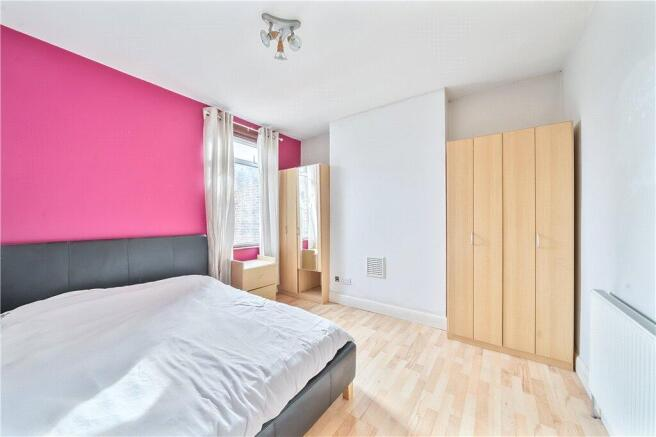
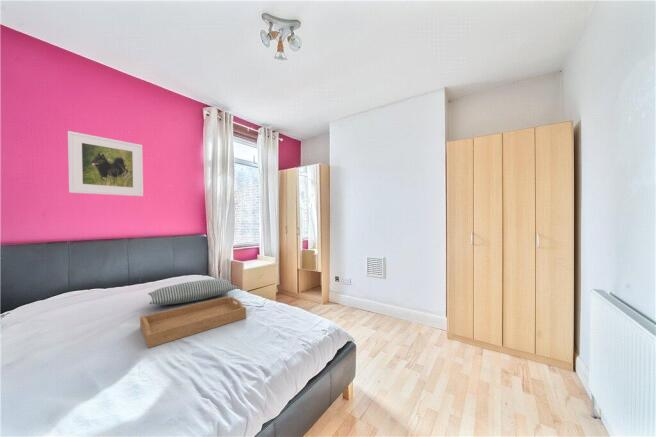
+ pillow (194, 290)
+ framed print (108, 166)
+ serving tray (195, 315)
